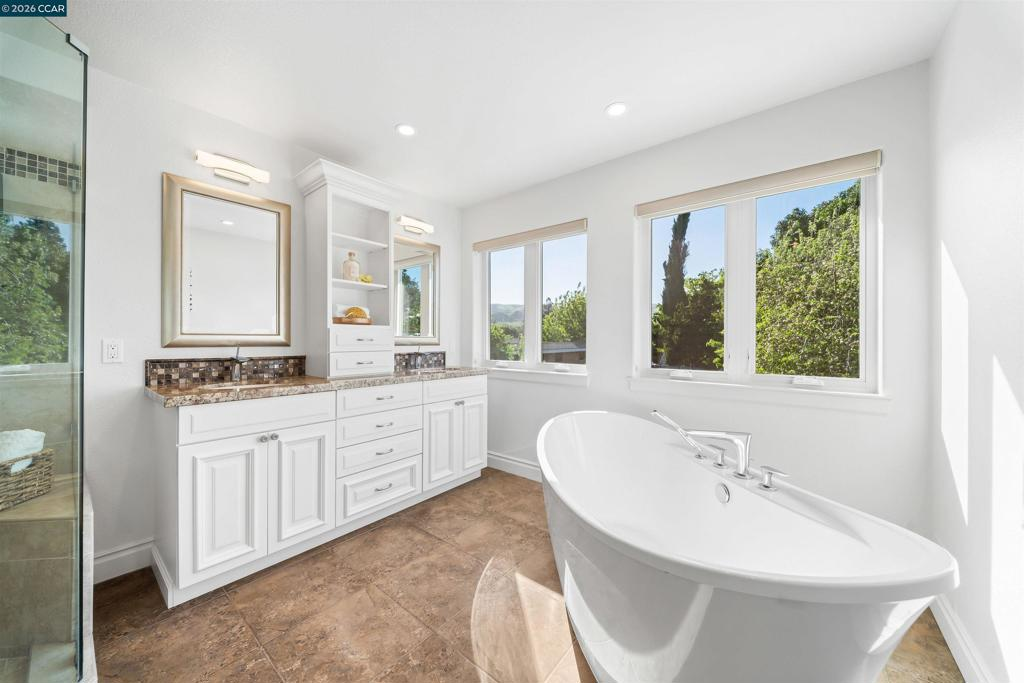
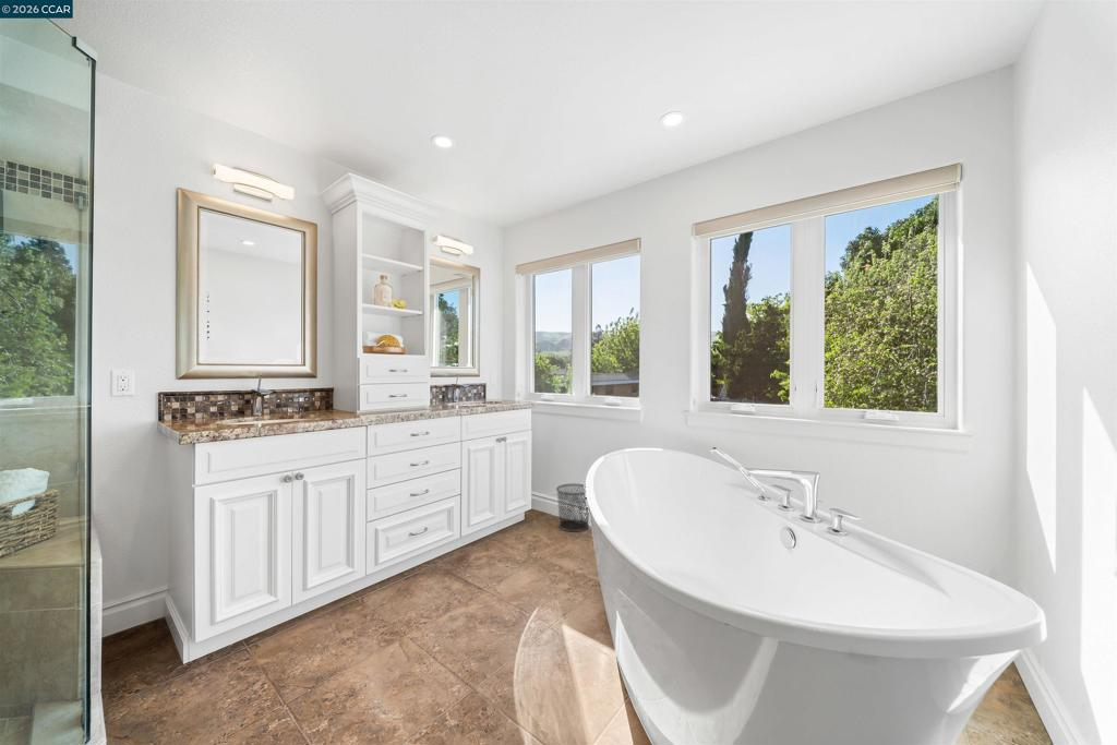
+ waste bin (574, 507)
